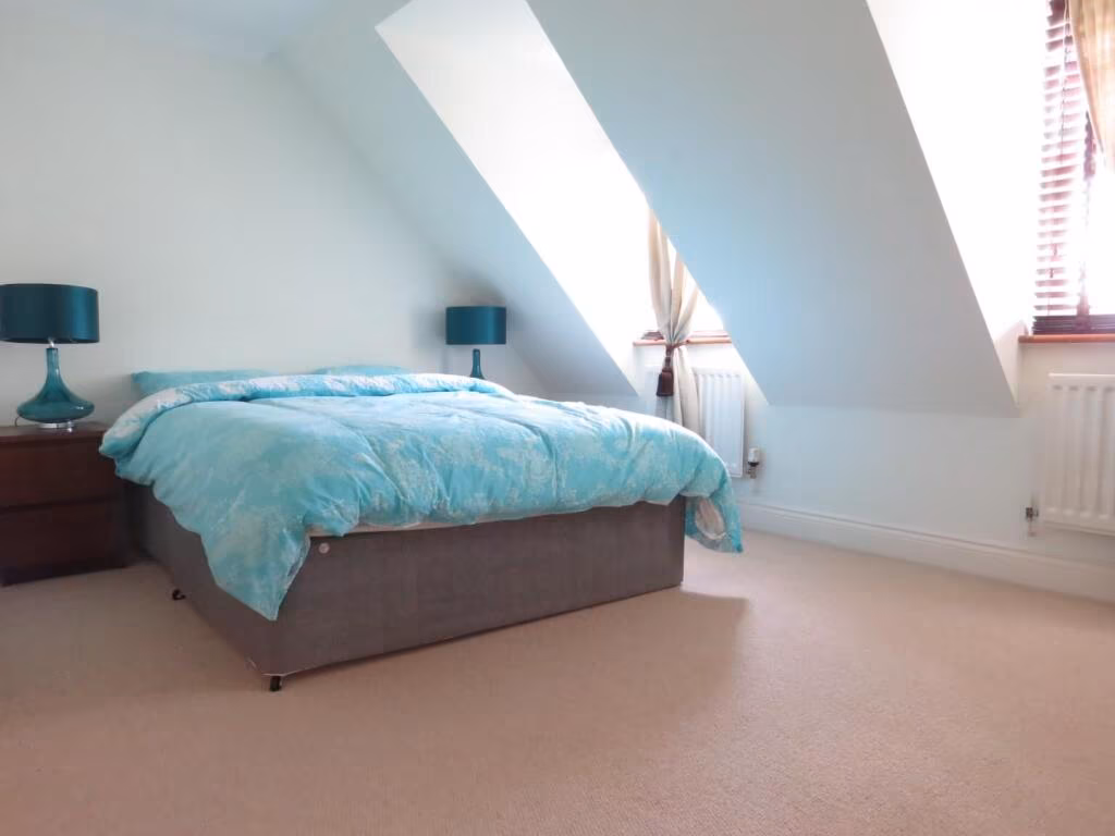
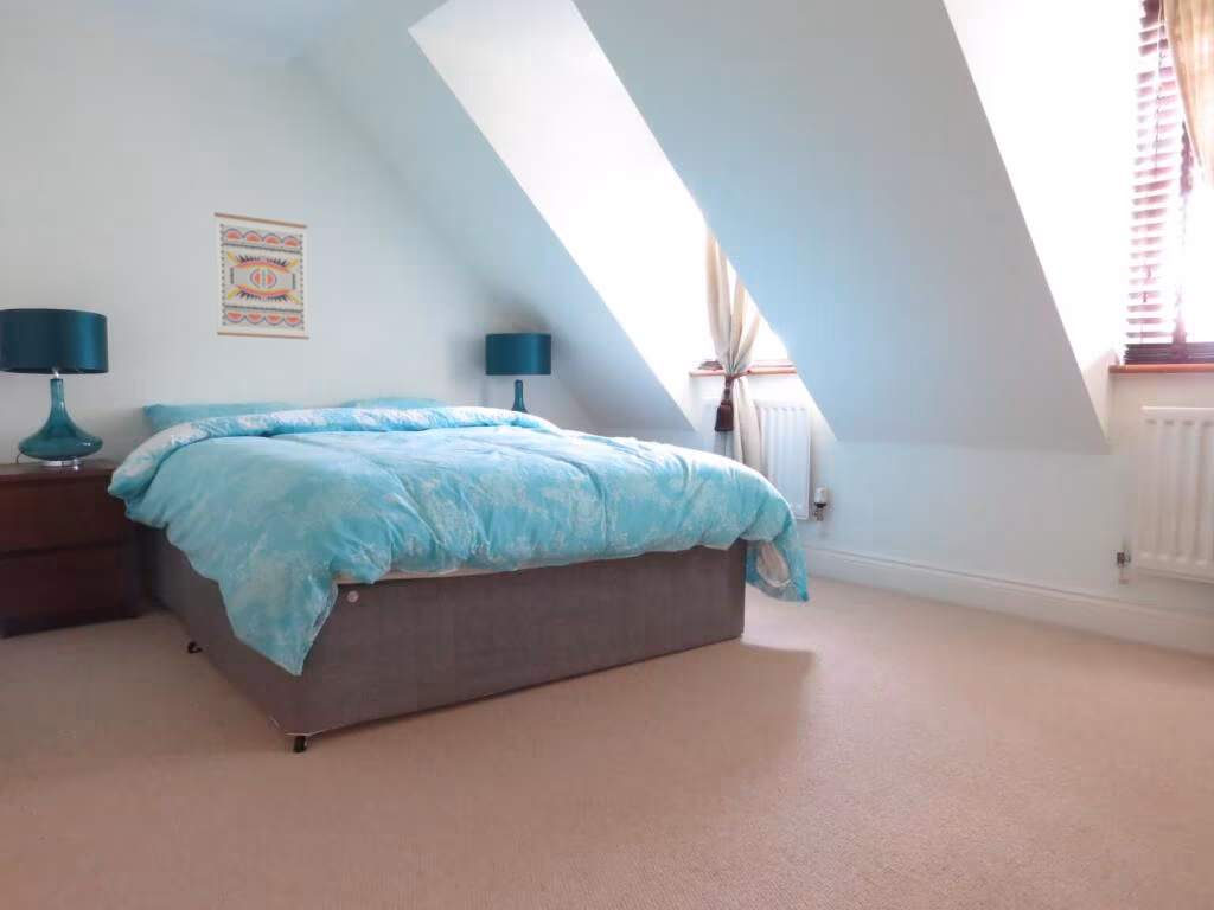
+ wall art (263, 278)
